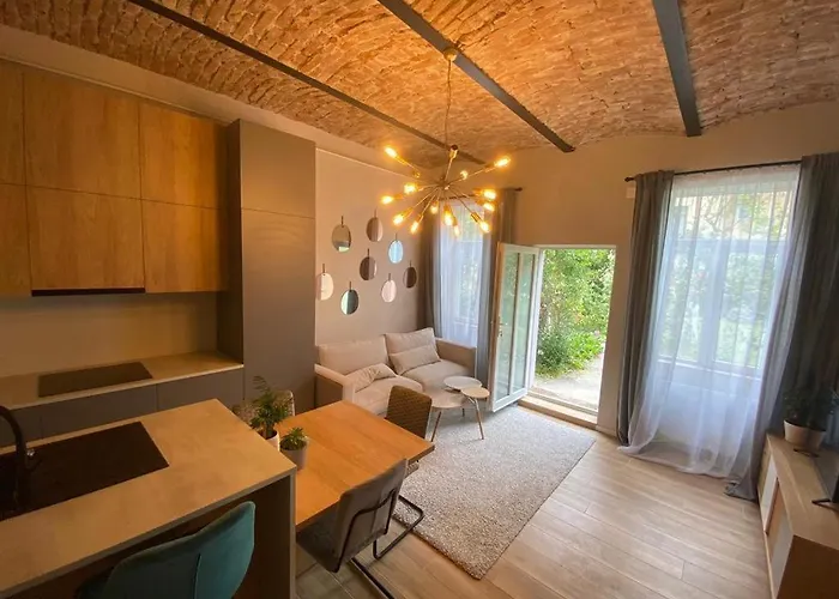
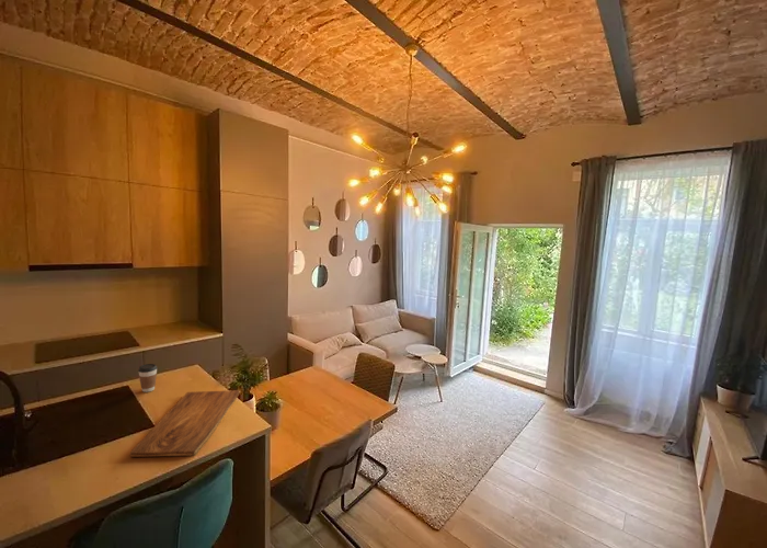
+ coffee cup (148, 377)
+ cutting board (193, 418)
